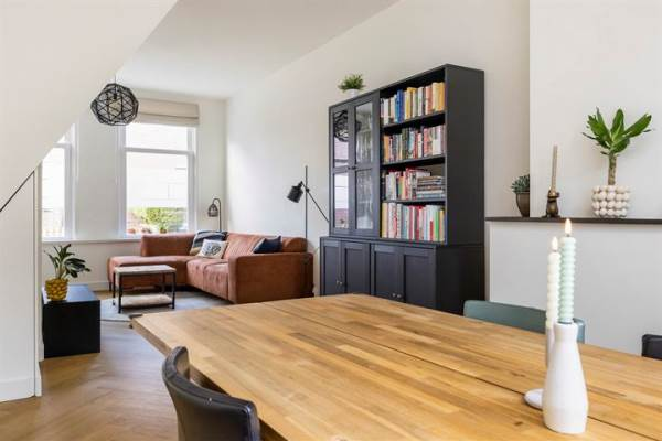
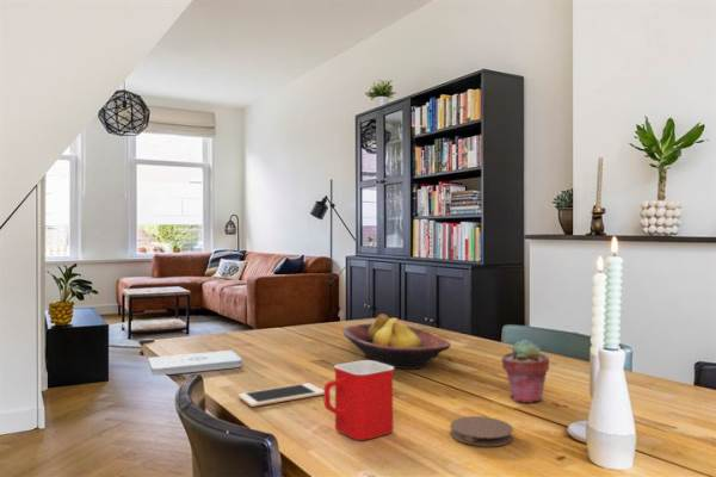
+ potted succulent (525, 368)
+ notepad (195, 361)
+ mug (354, 399)
+ cell phone (282, 394)
+ coaster (481, 430)
+ fruit bowl (393, 336)
